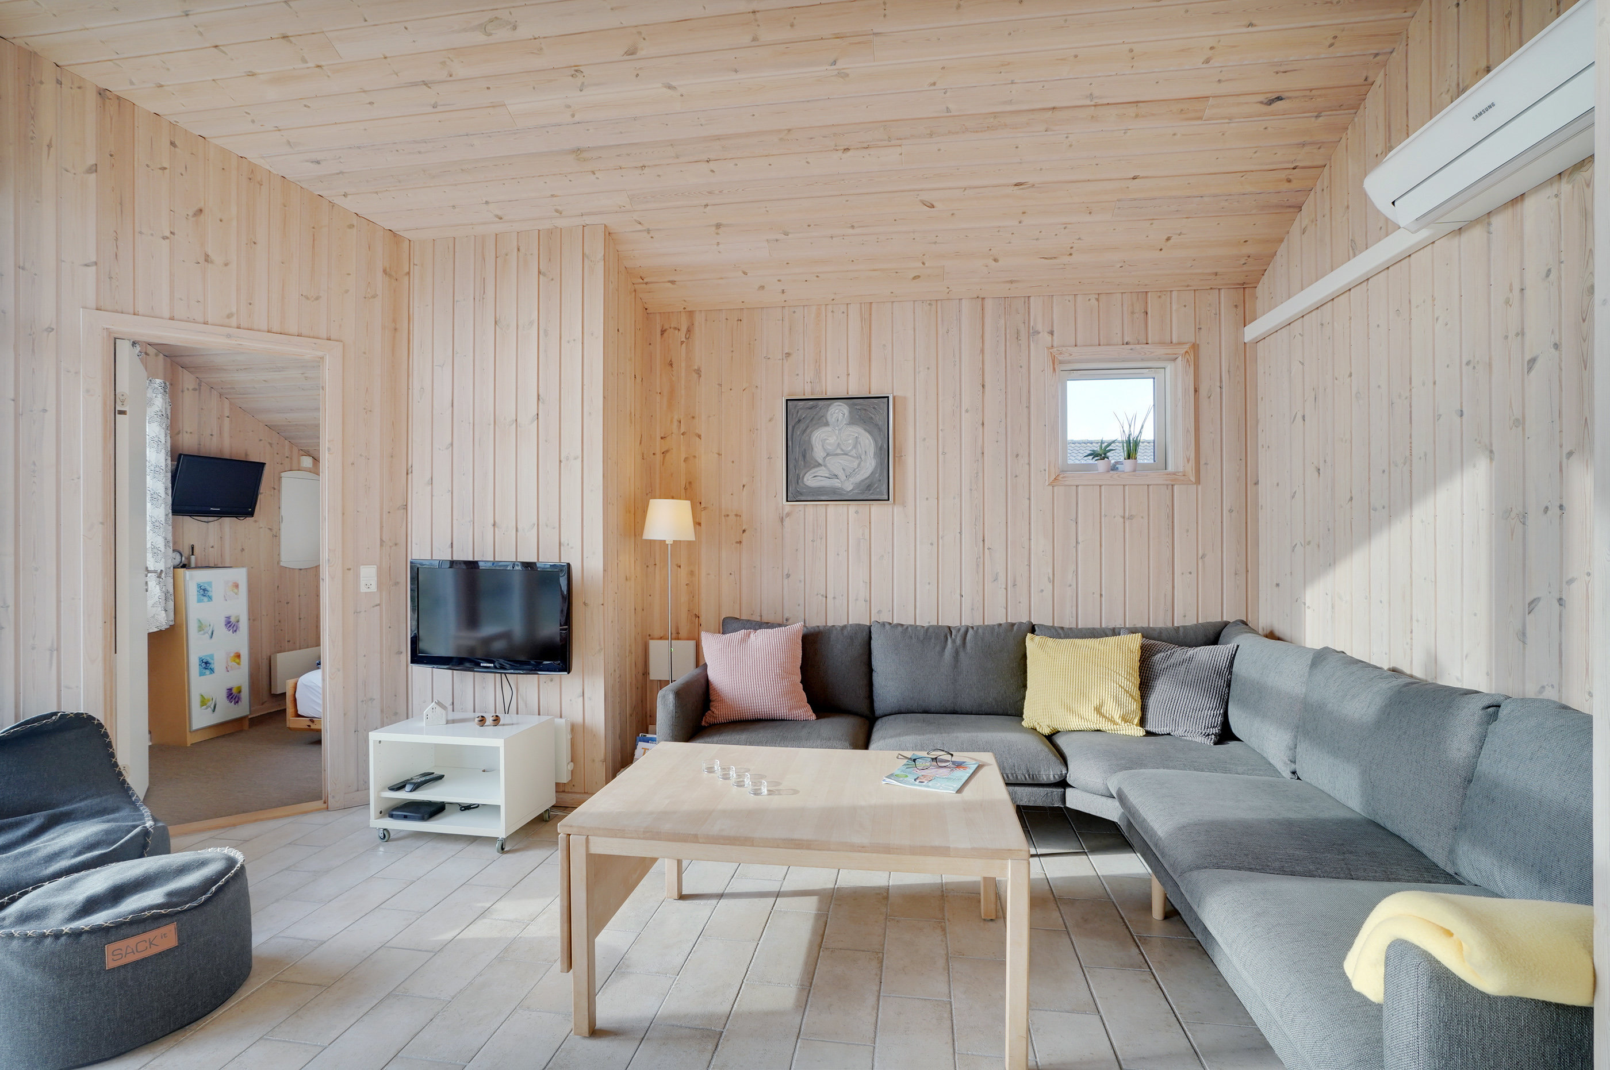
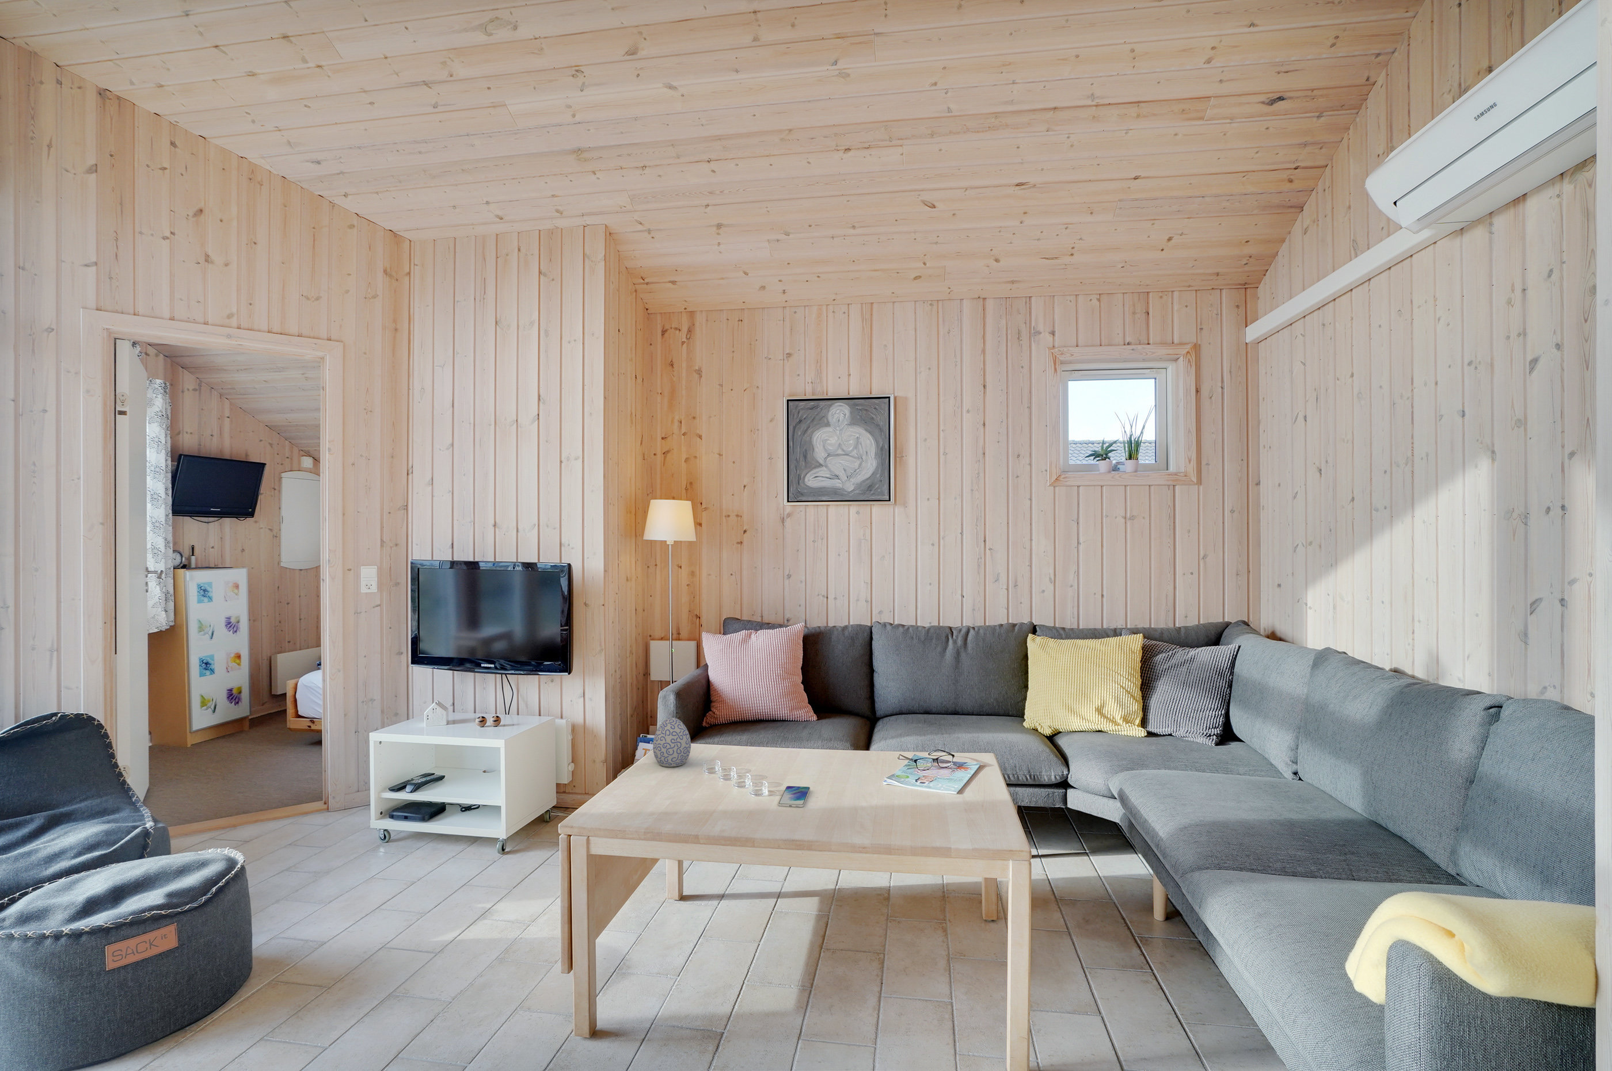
+ smartphone (794, 796)
+ decorative egg (672, 740)
